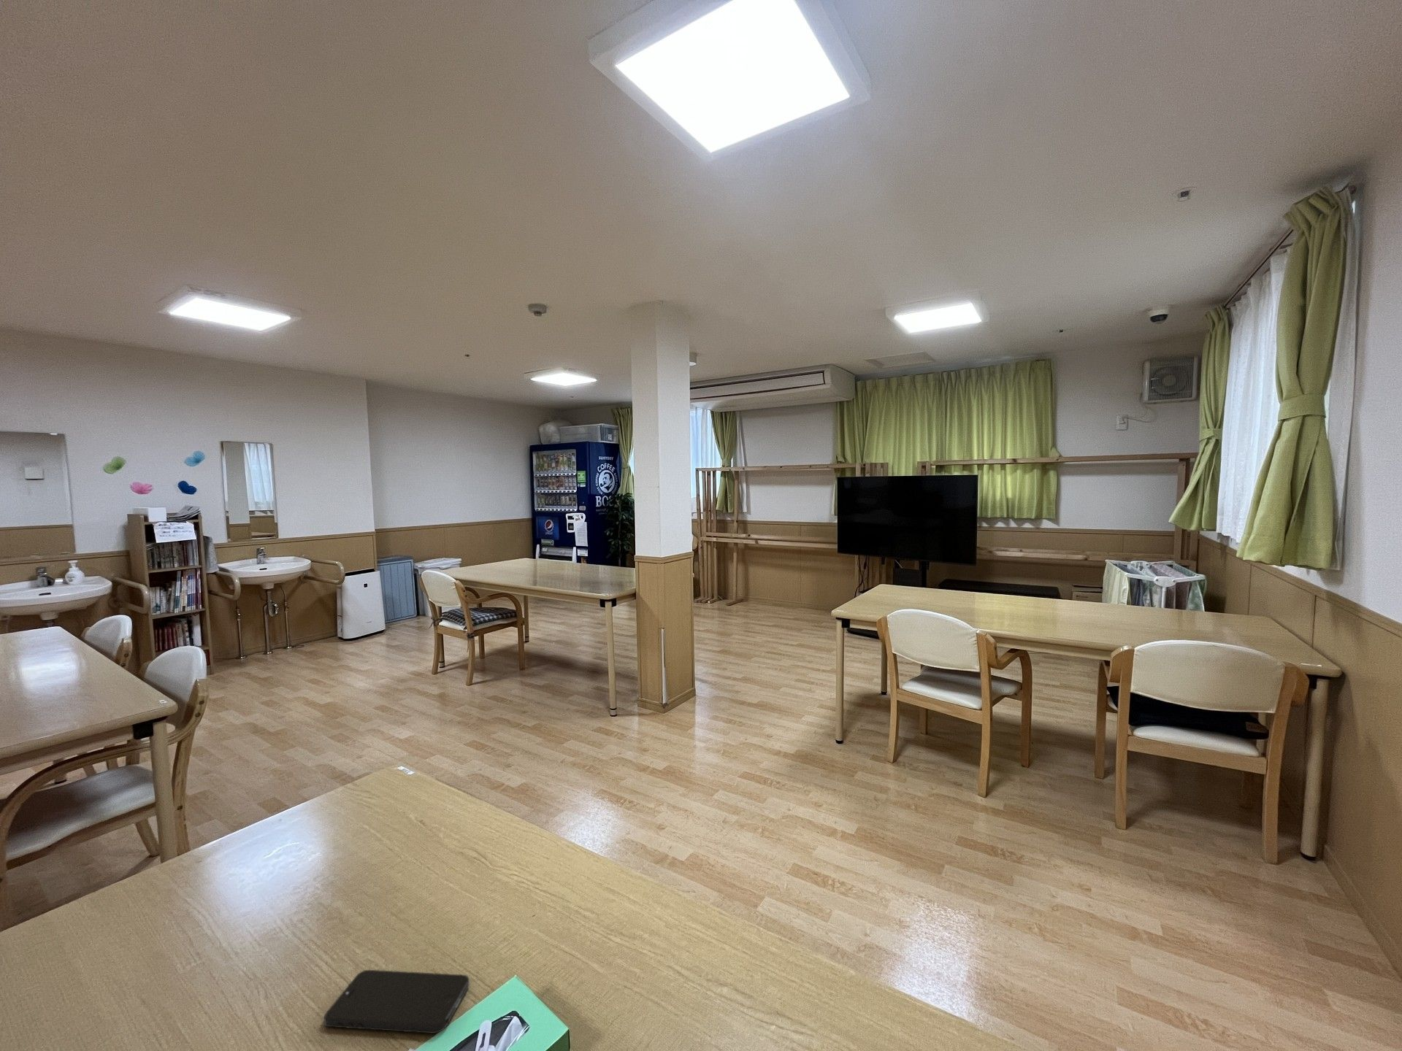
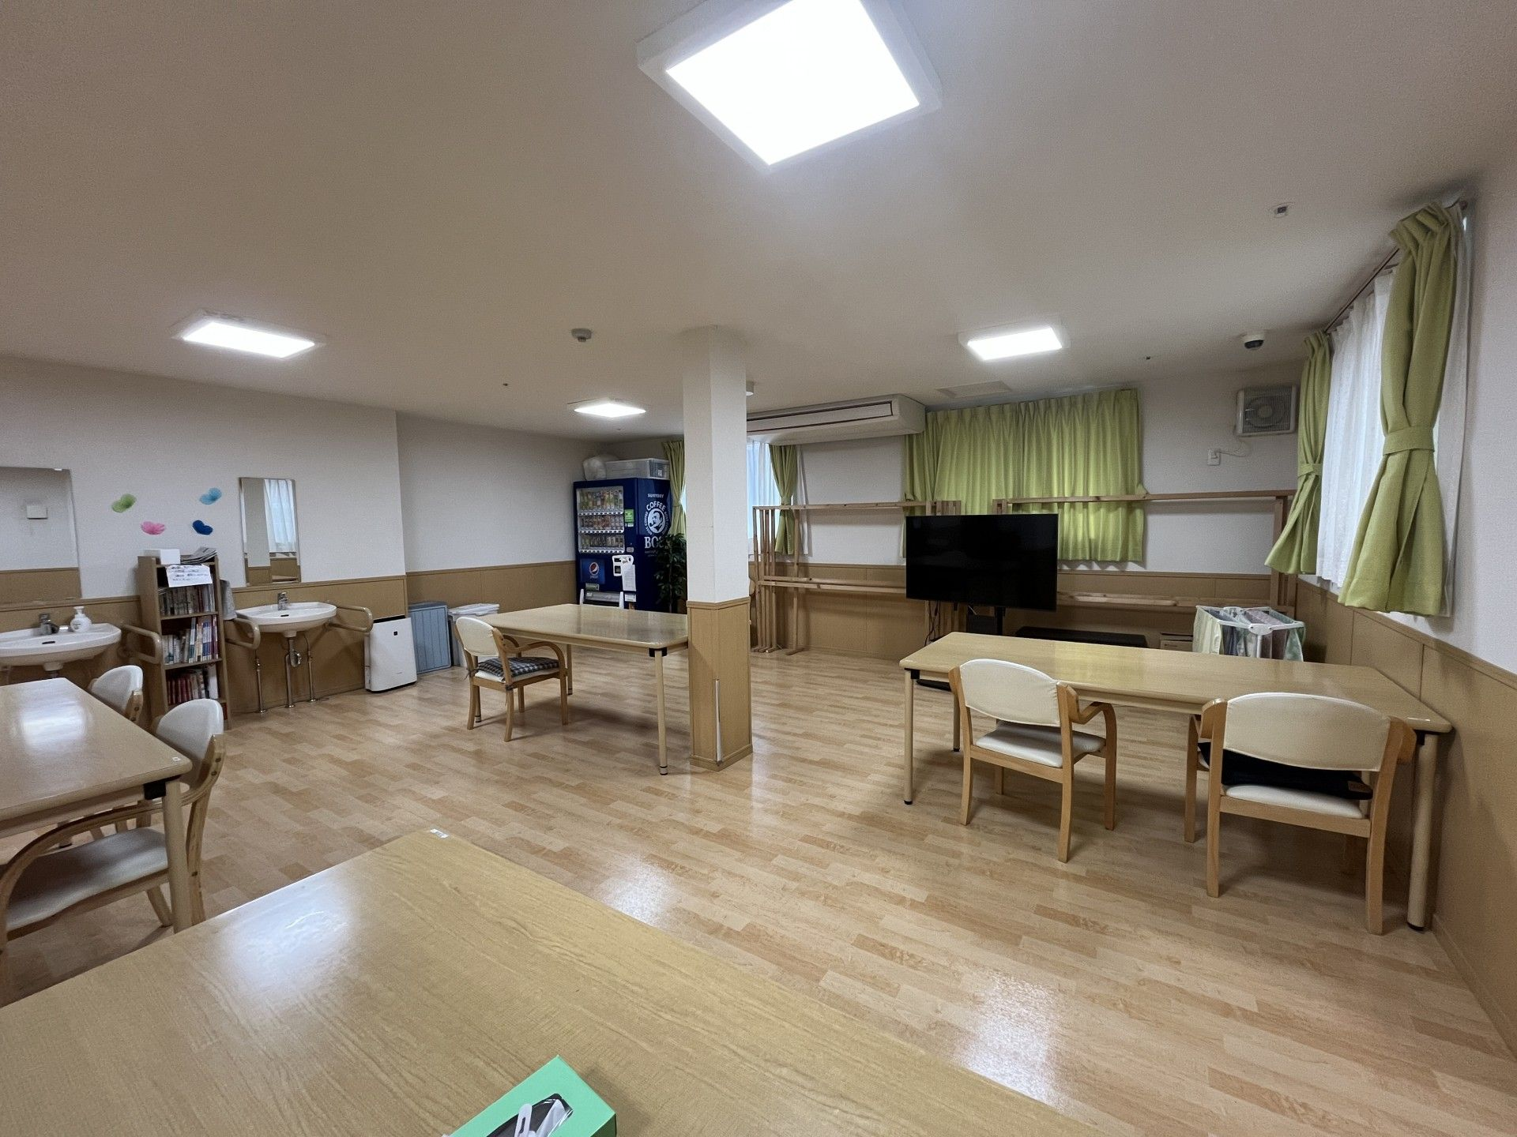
- smartphone (399, 999)
